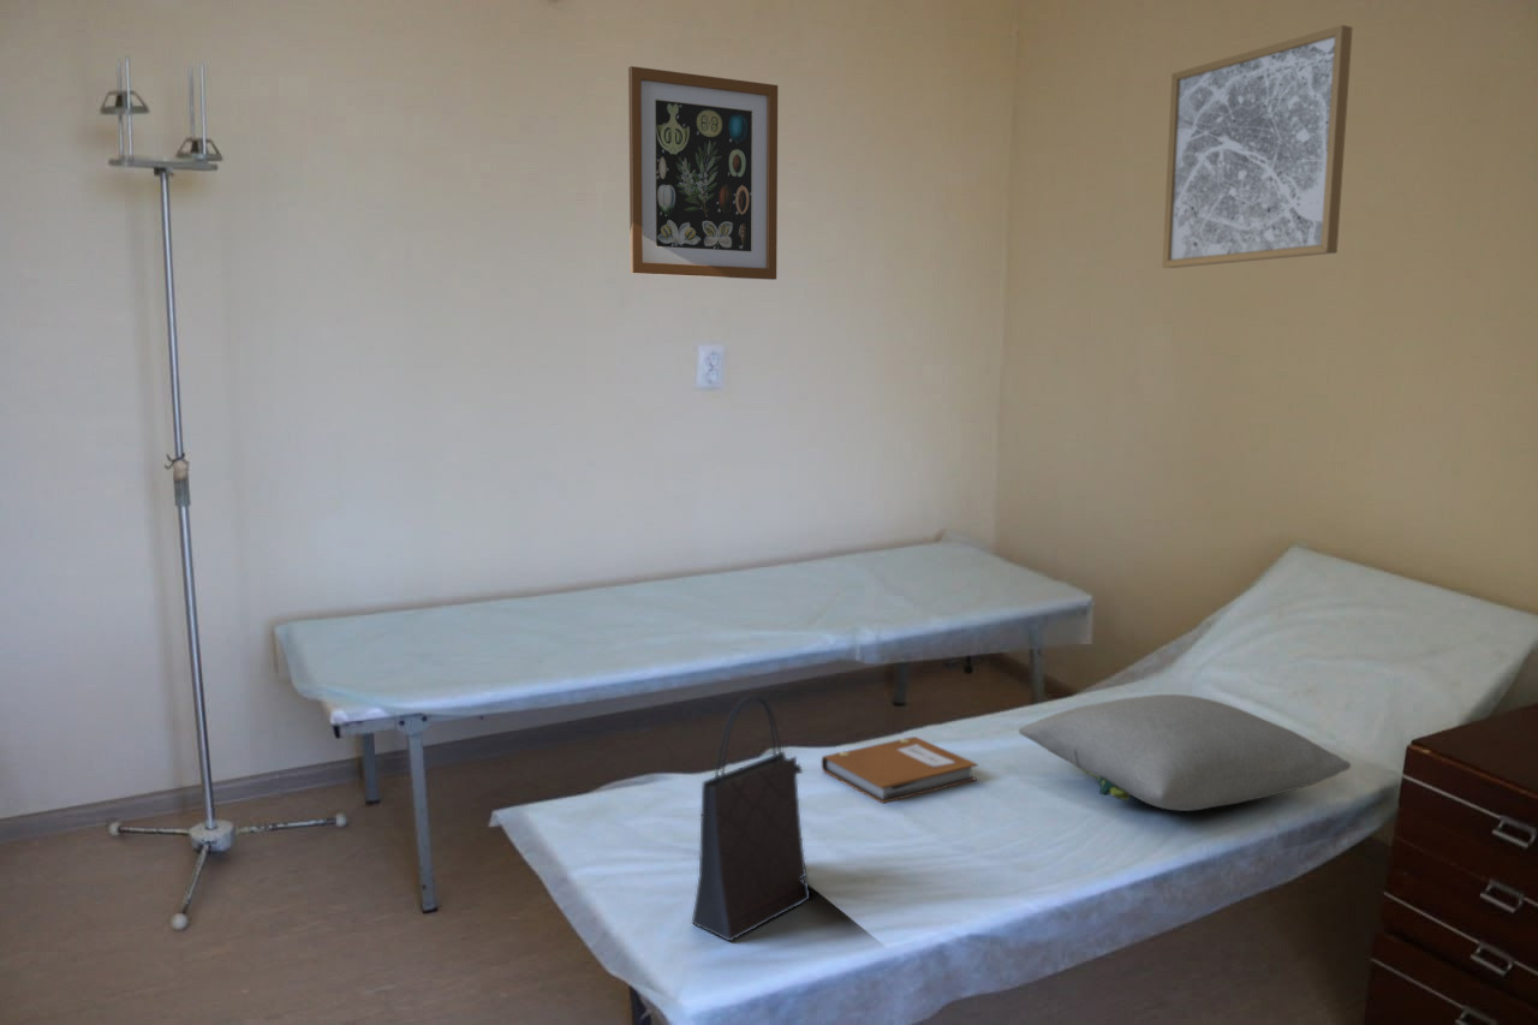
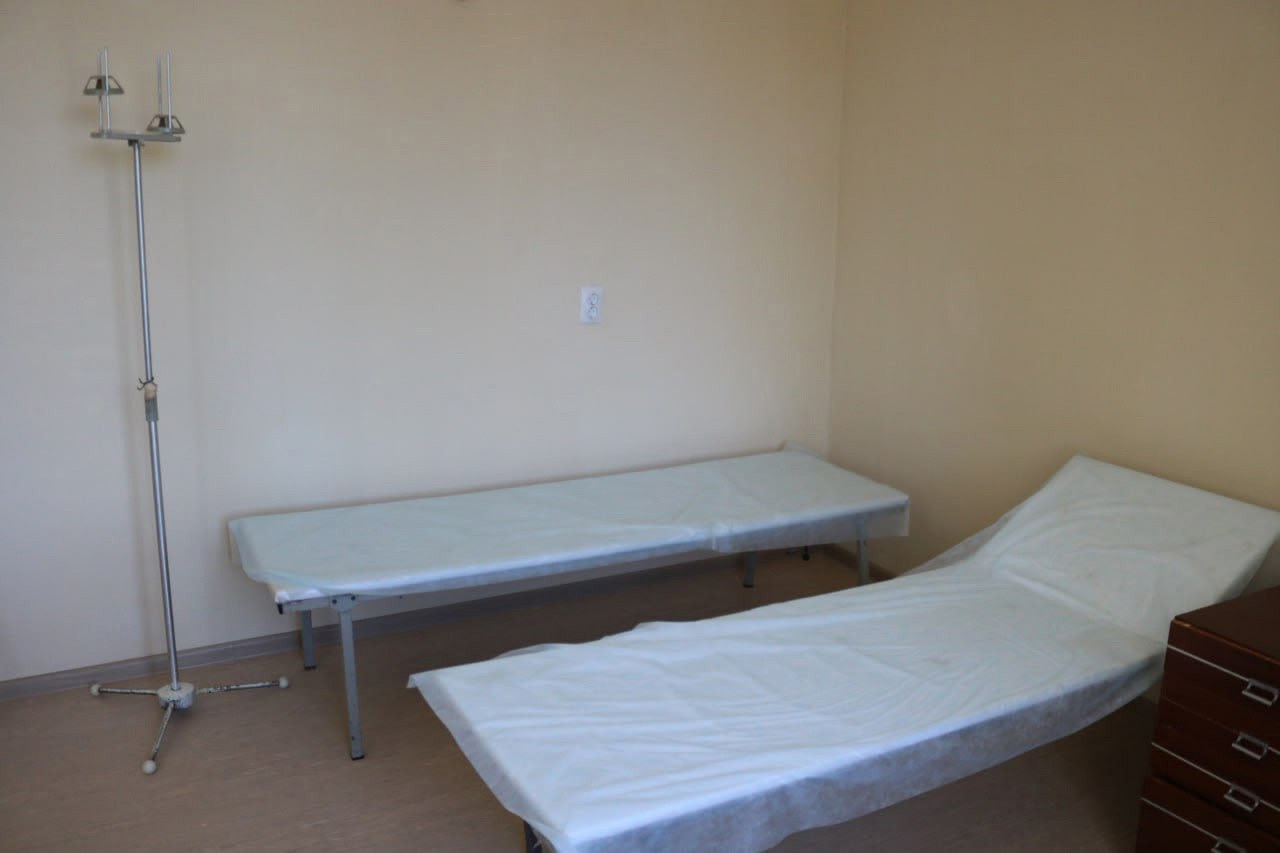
- pillow (1176, 746)
- notebook (900, 765)
- handbag (758, 801)
- wall art (705, 177)
- wall art (1248, 157)
